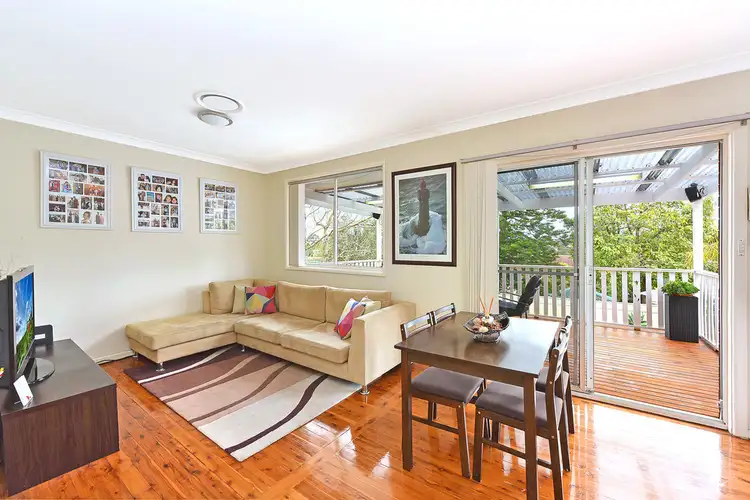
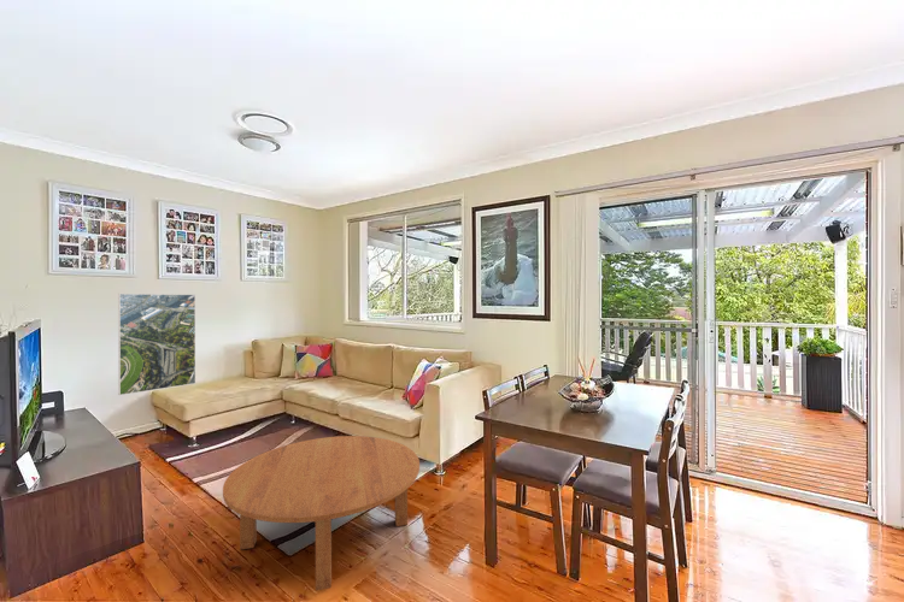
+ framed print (159, 341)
+ coffee table (328, 500)
